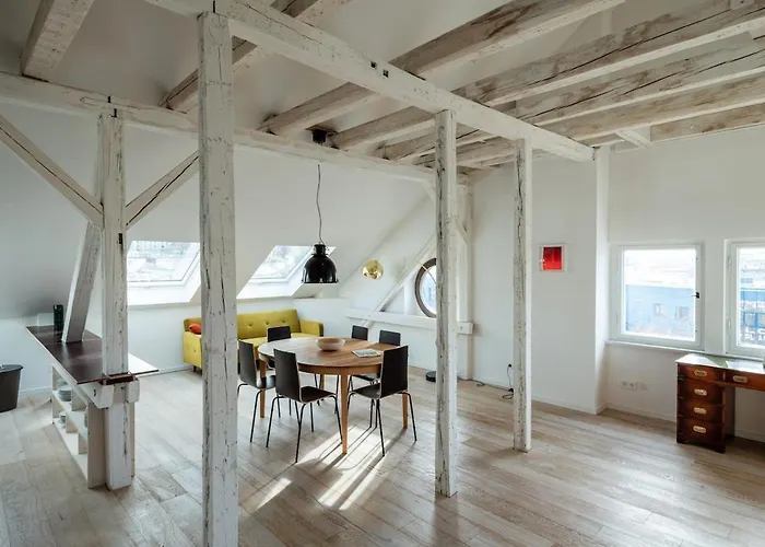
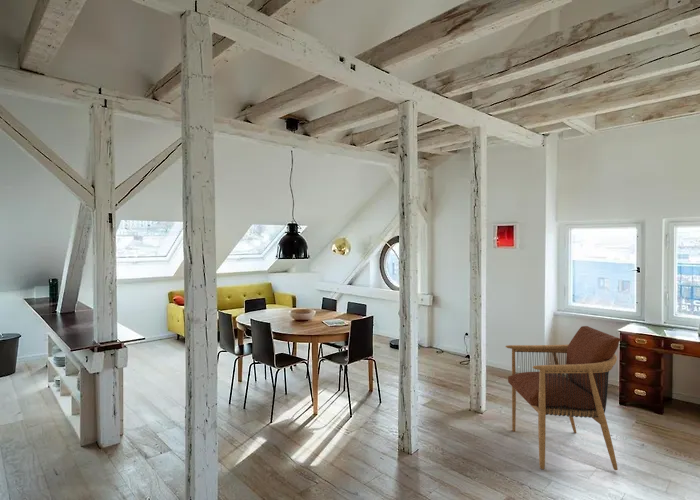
+ armchair (563, 390)
